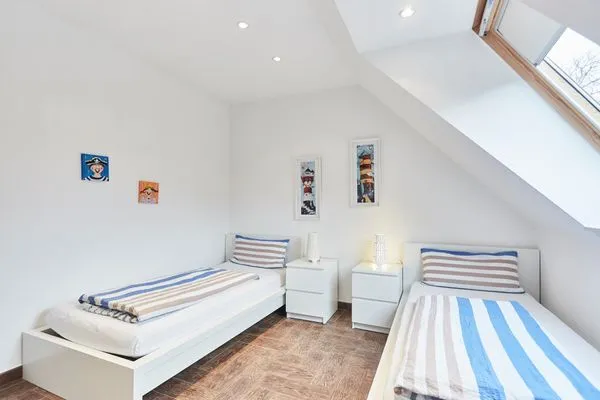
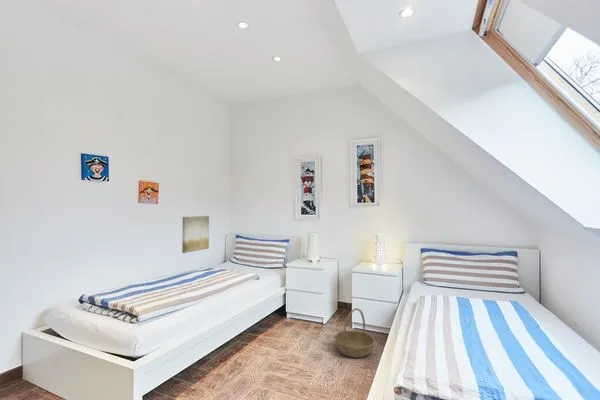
+ wall art (196, 233)
+ basket (353, 330)
